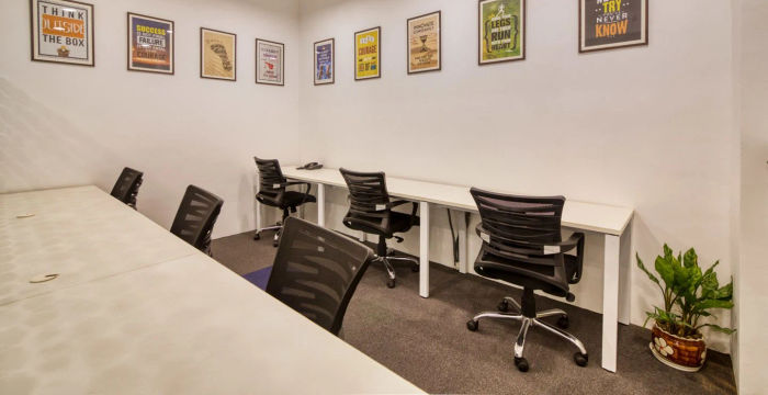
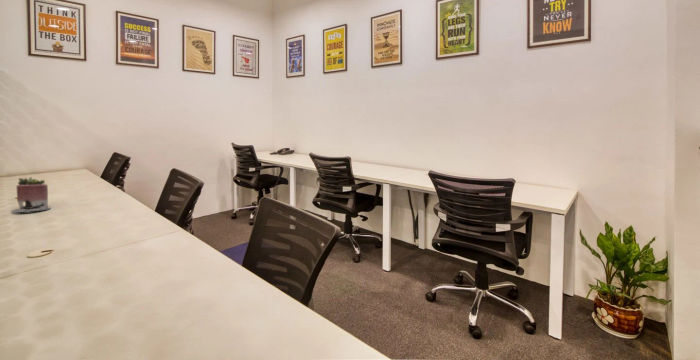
+ succulent planter (30, 193)
